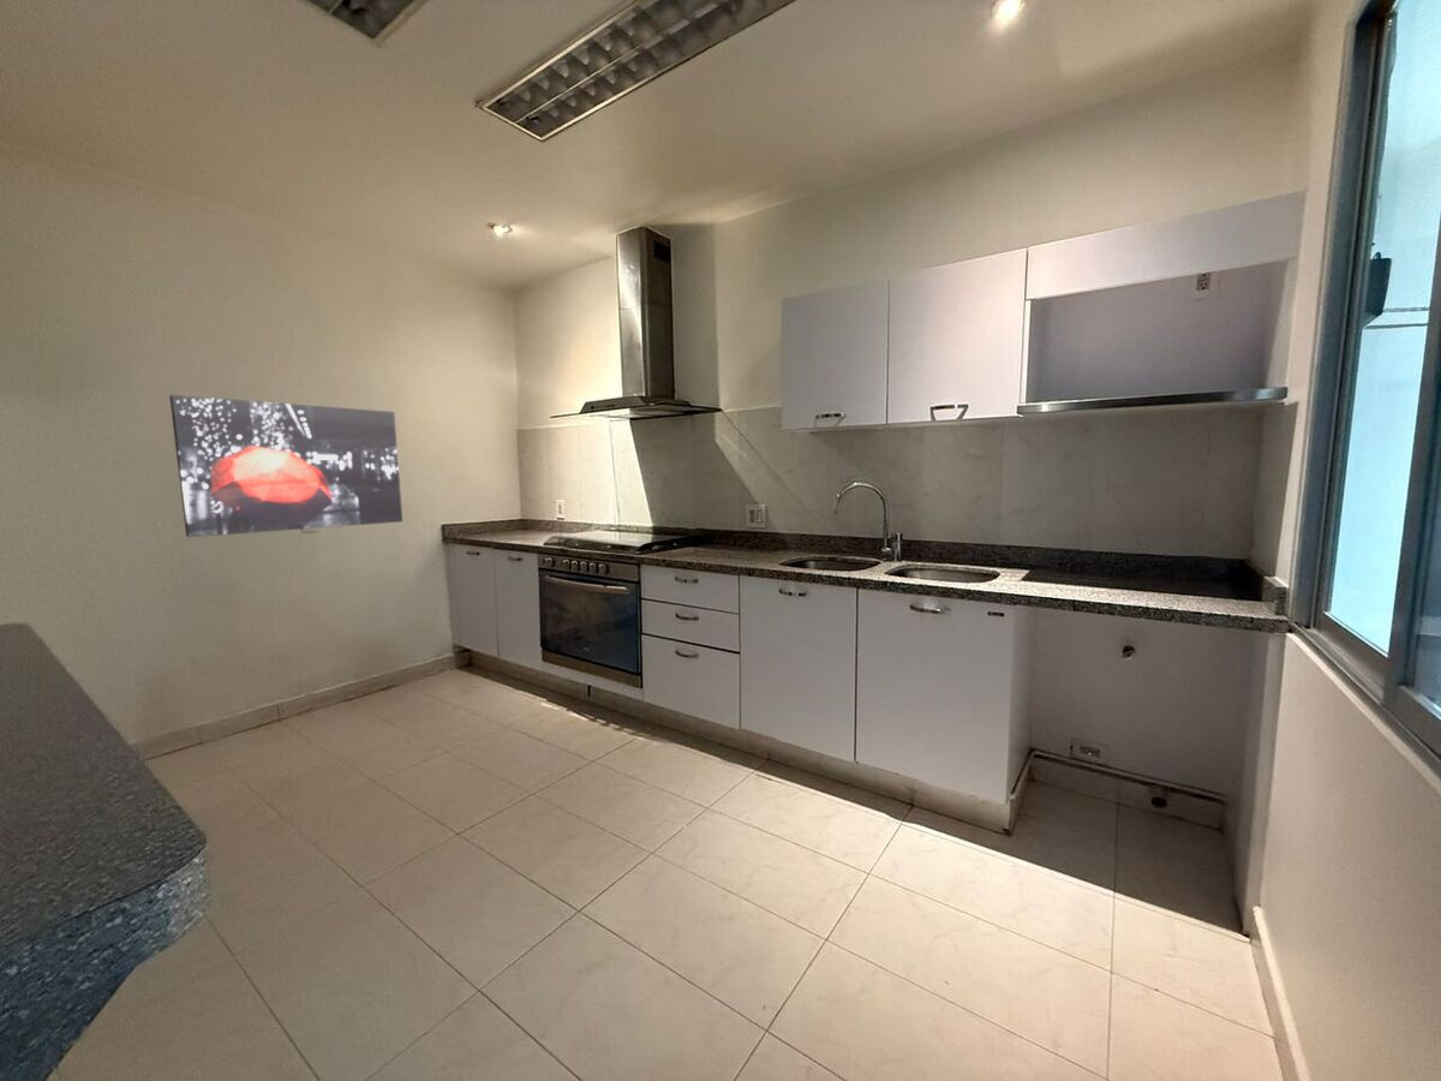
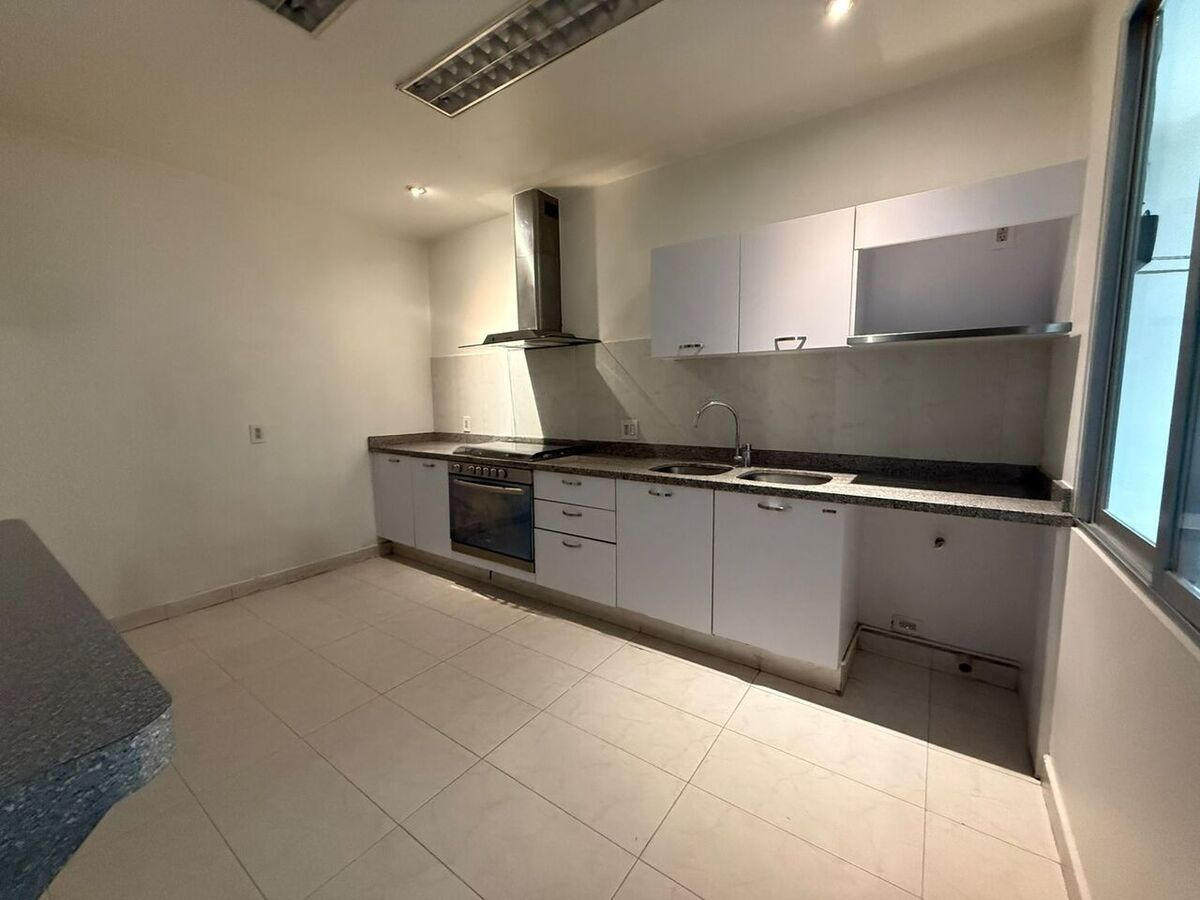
- wall art (301, 467)
